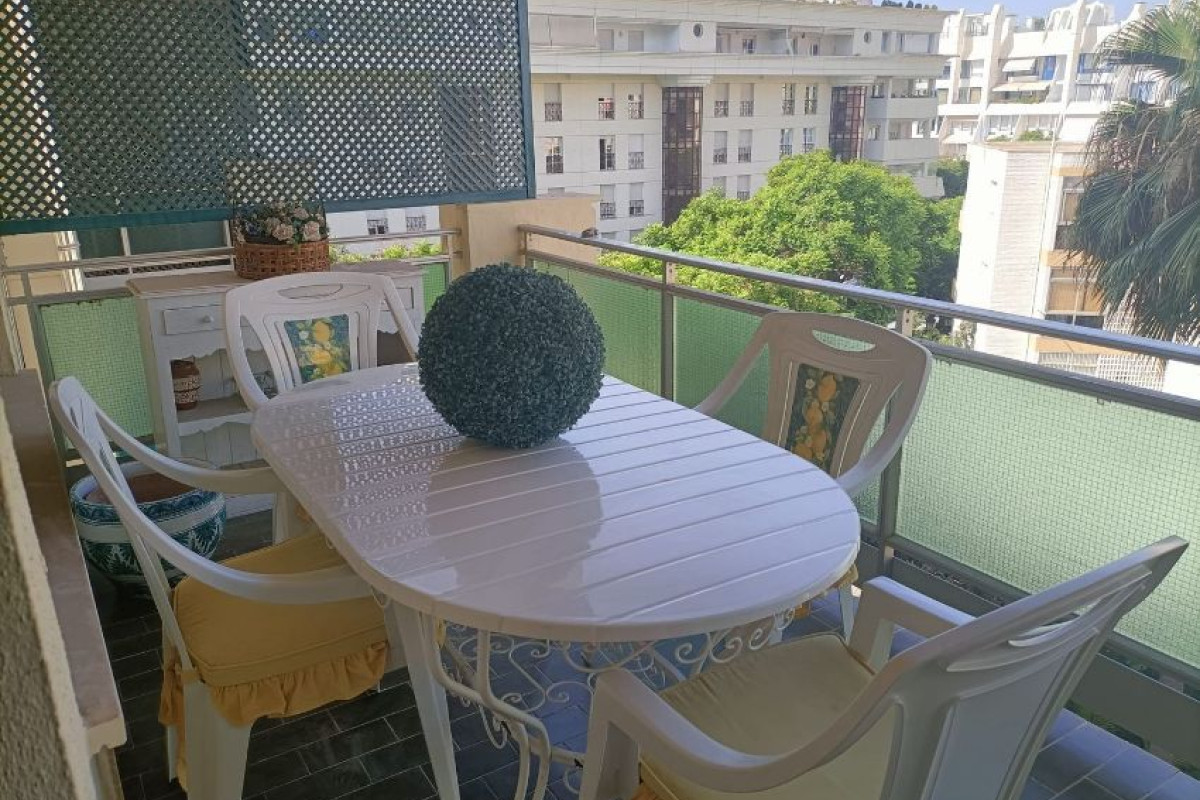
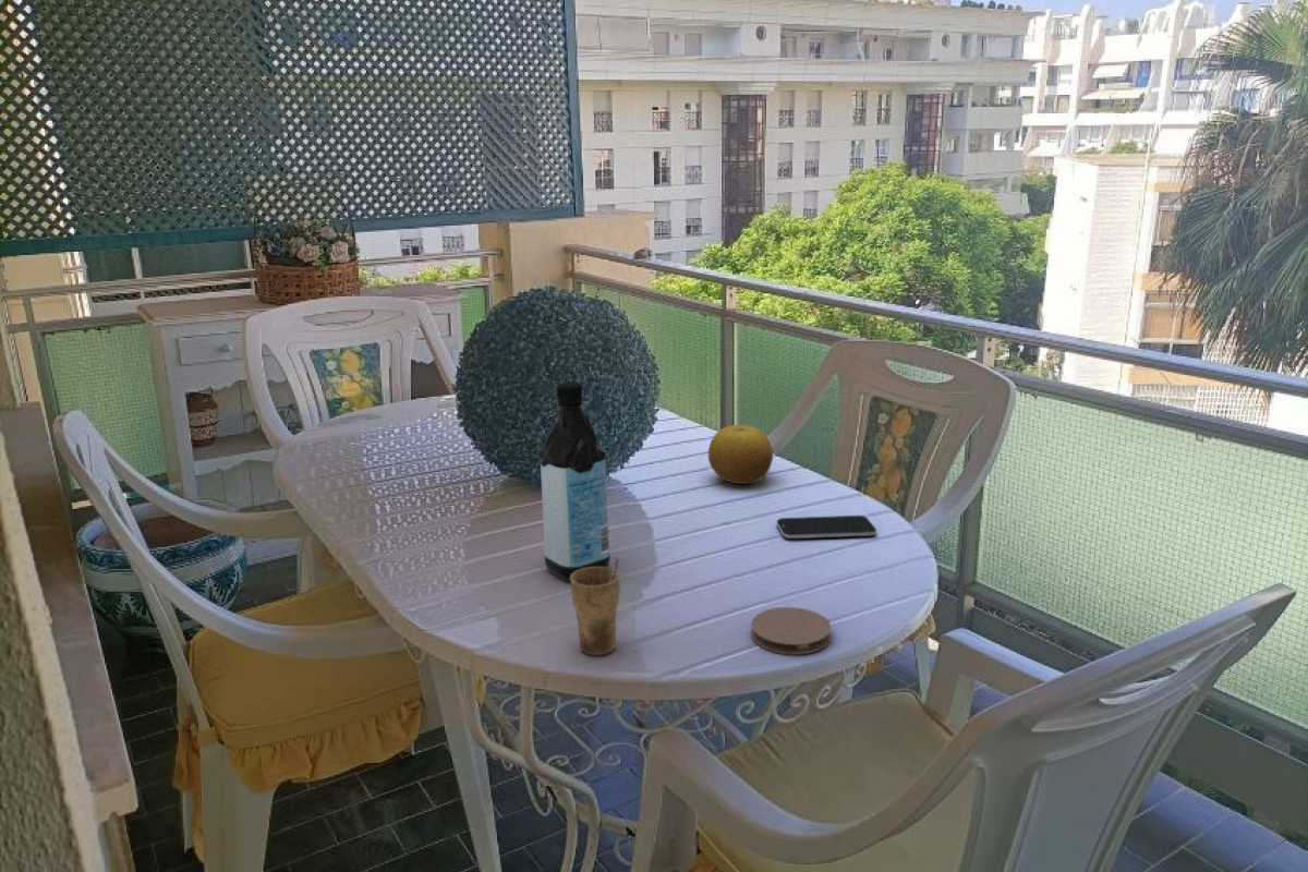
+ water bottle (573, 479)
+ fruit (740, 453)
+ smartphone (825, 526)
+ cup (595, 603)
+ coaster (790, 629)
